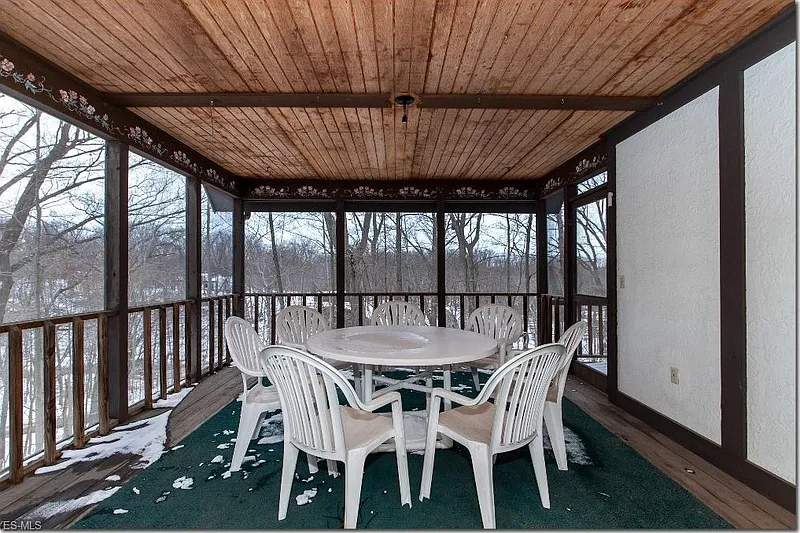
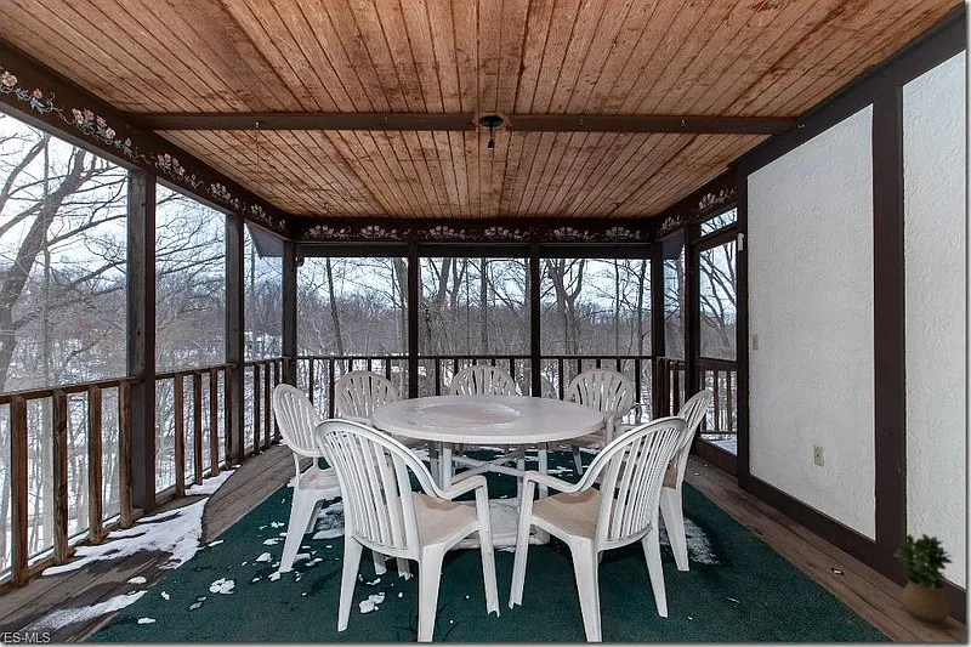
+ potted plant (924, 574)
